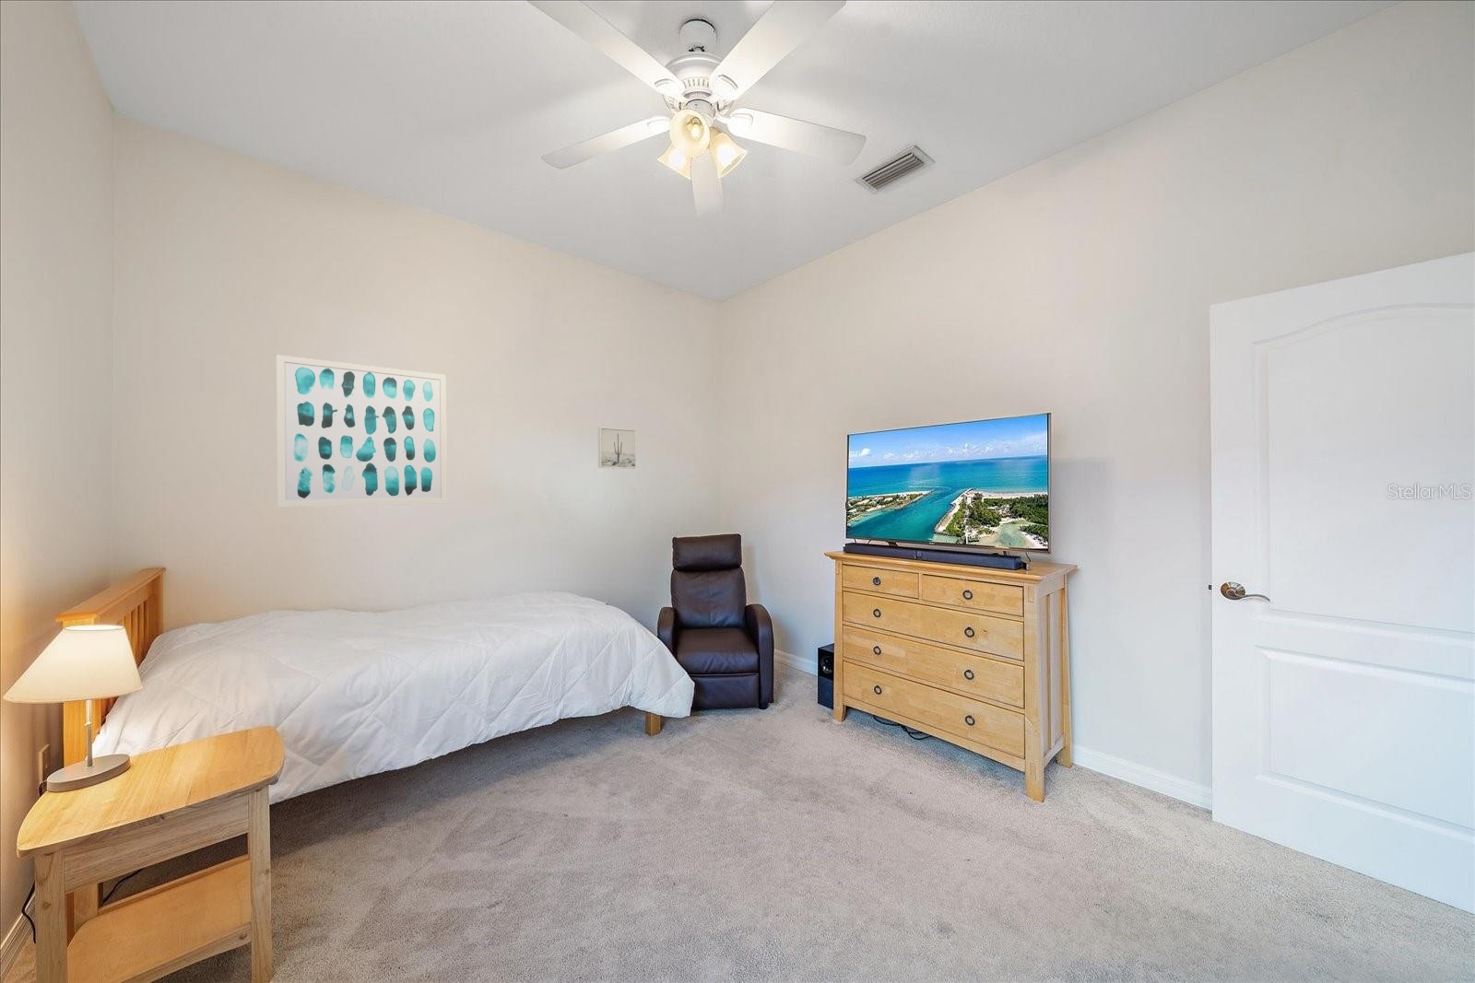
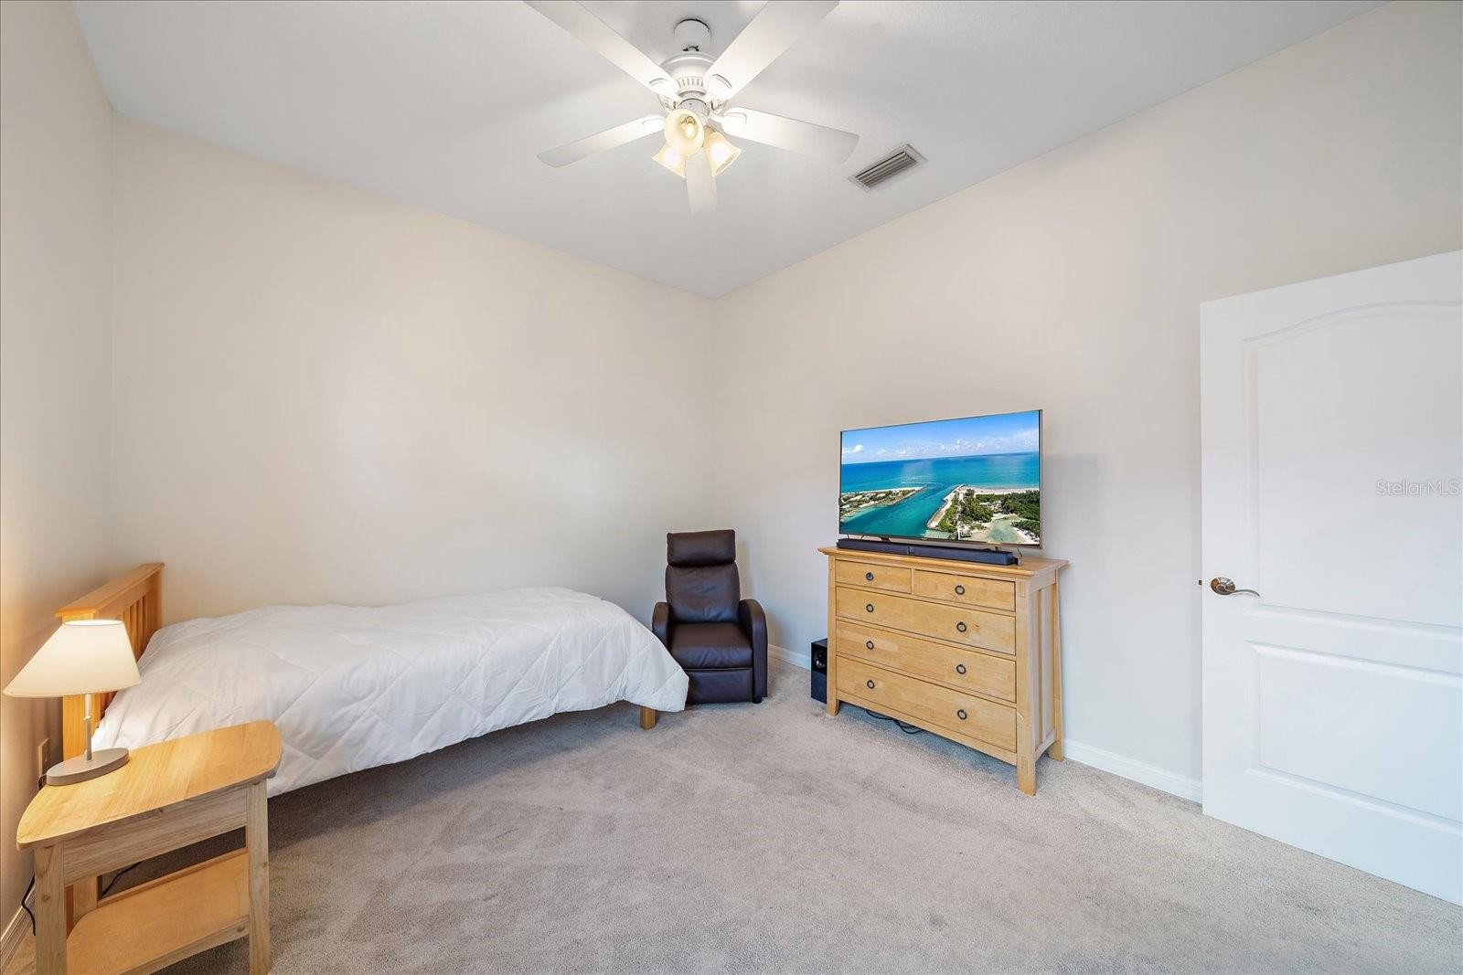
- wall art (368, 434)
- wall art (617, 448)
